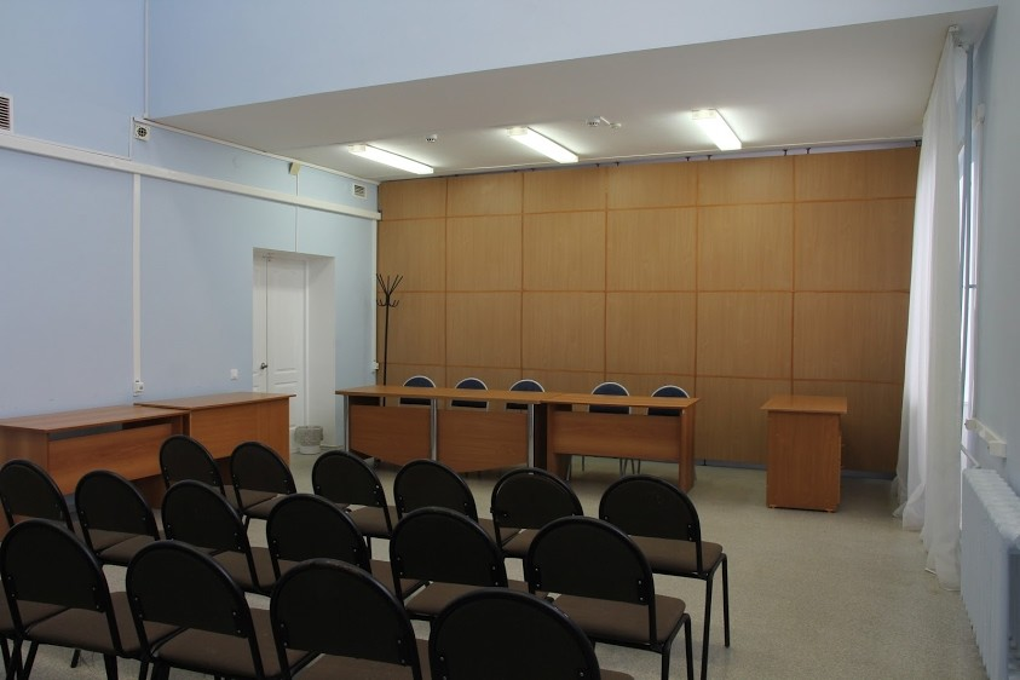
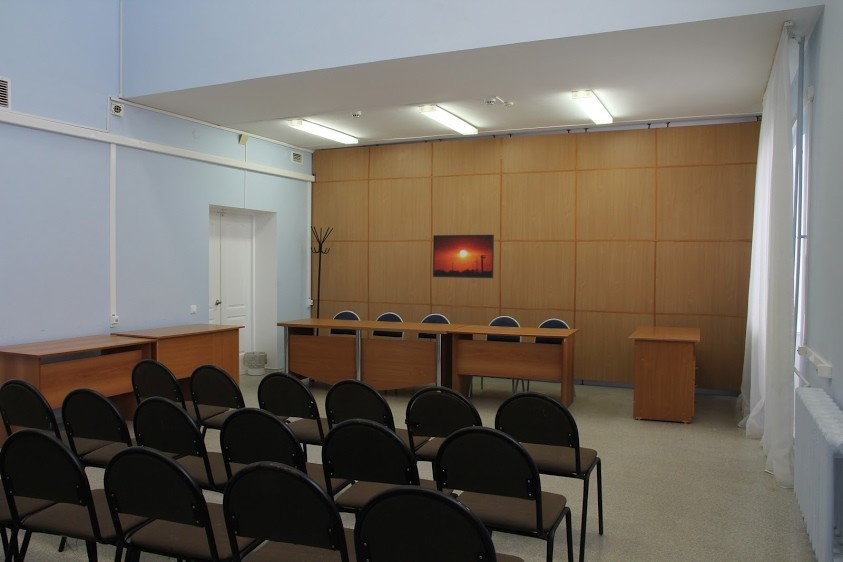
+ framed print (462, 256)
